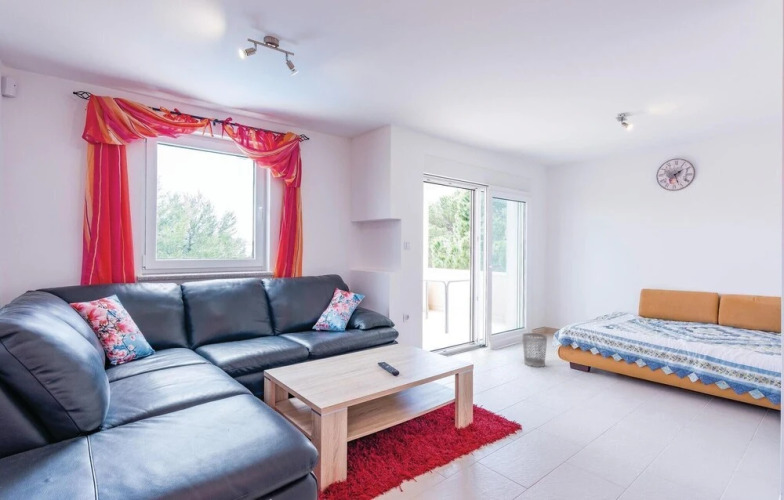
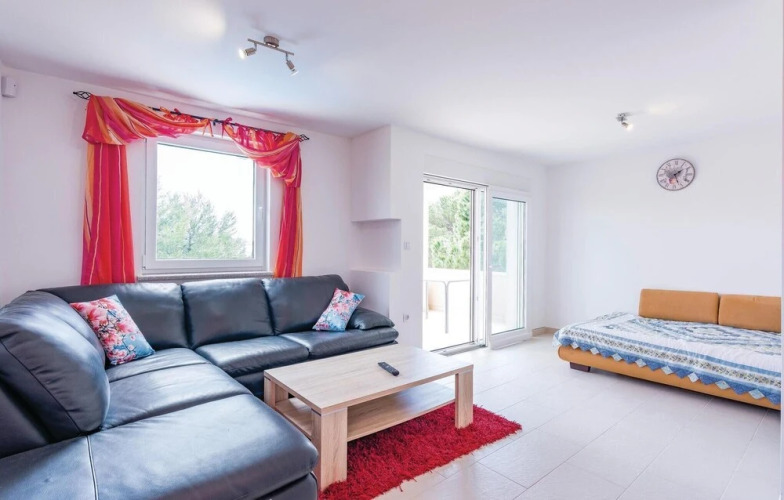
- wastebasket (534, 349)
